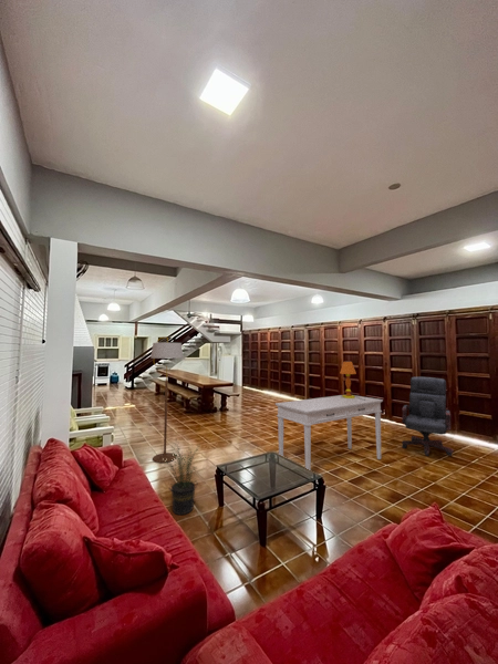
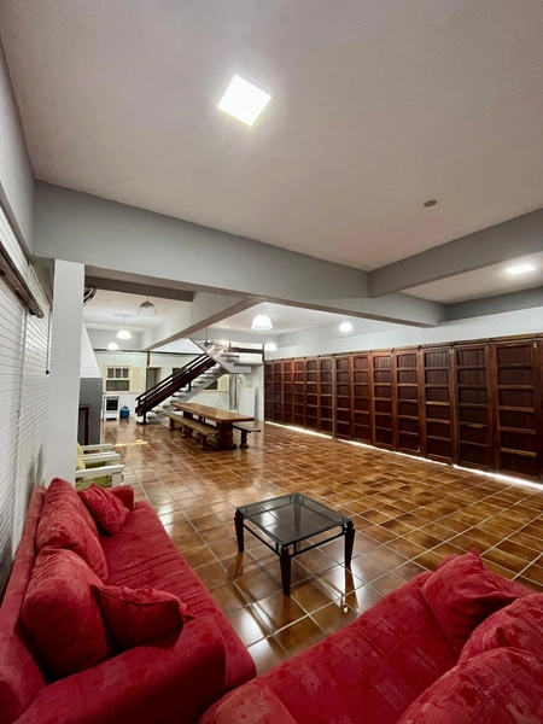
- office chair (426, 414)
- desk (330, 421)
- potted plant (181, 474)
- table lamp (350, 380)
- floor lamp (165, 396)
